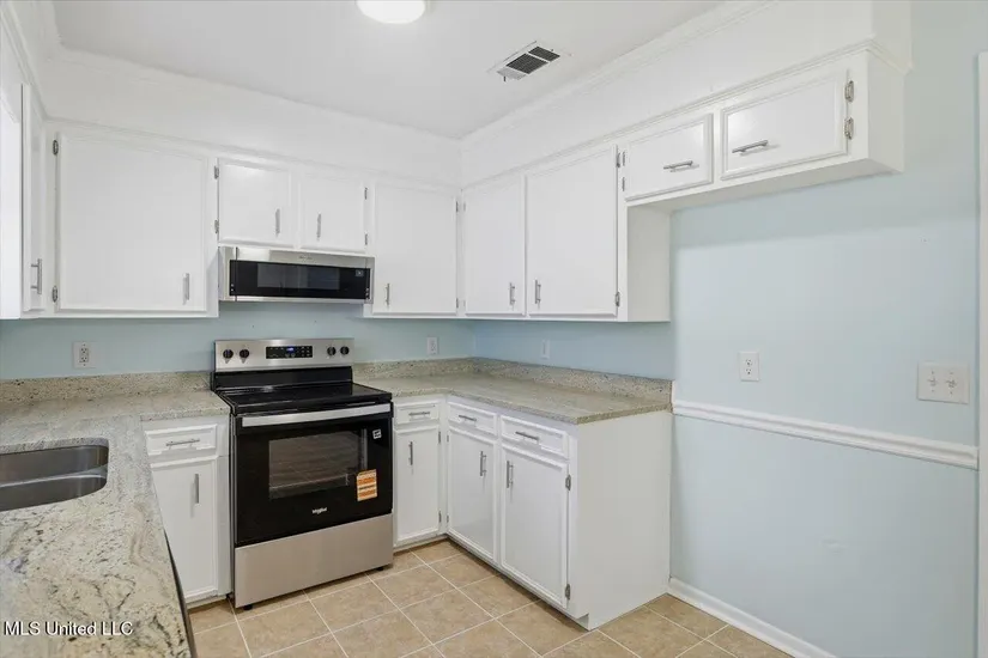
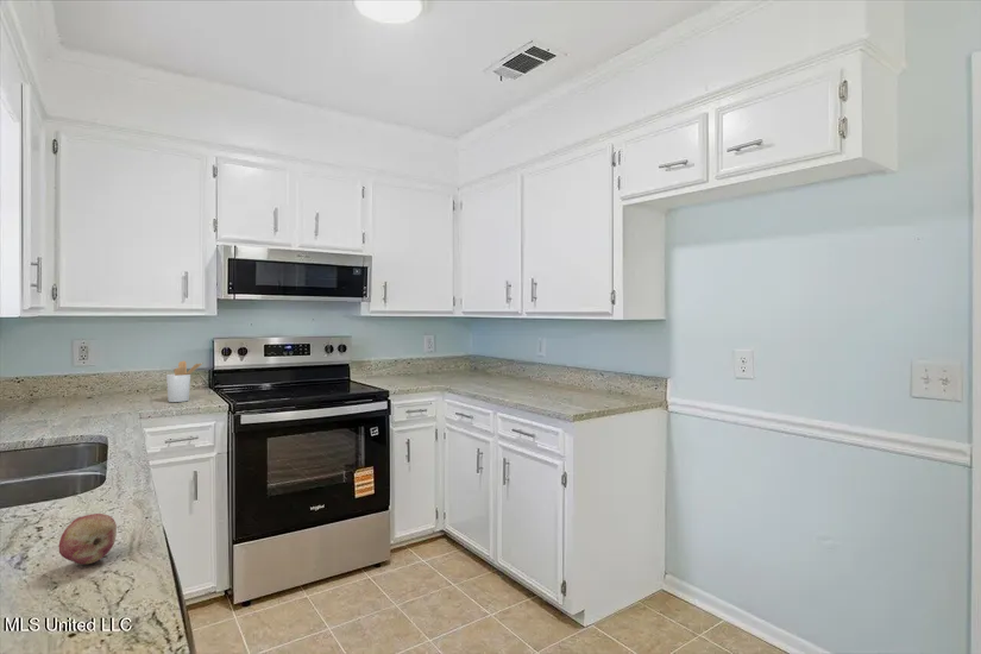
+ fruit (88, 539)
+ utensil holder (184, 381)
